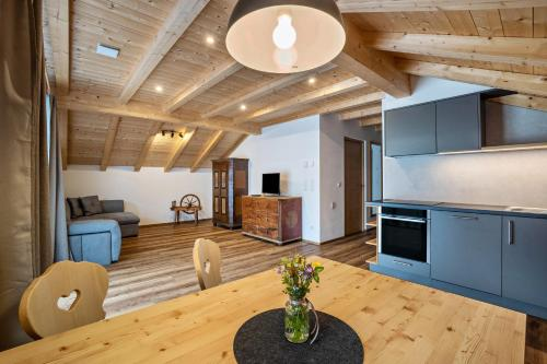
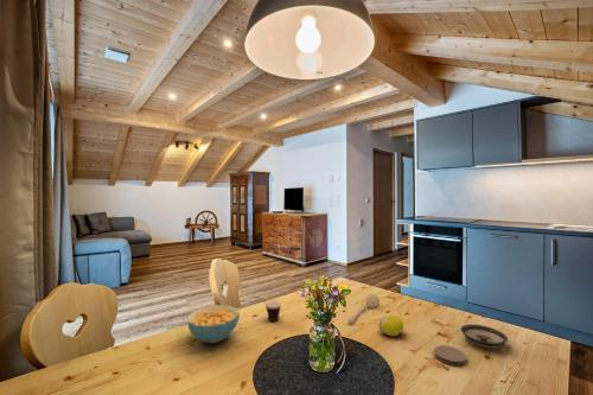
+ spoon (363, 307)
+ coaster (449, 355)
+ saucer (483, 337)
+ cereal bowl (213, 326)
+ cup (267, 307)
+ fruit (390, 324)
